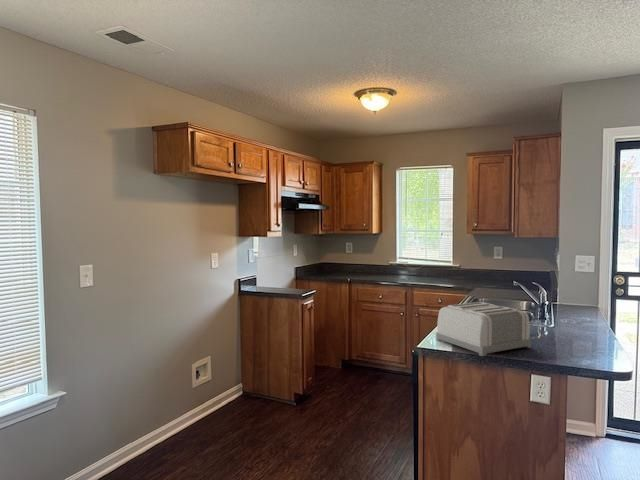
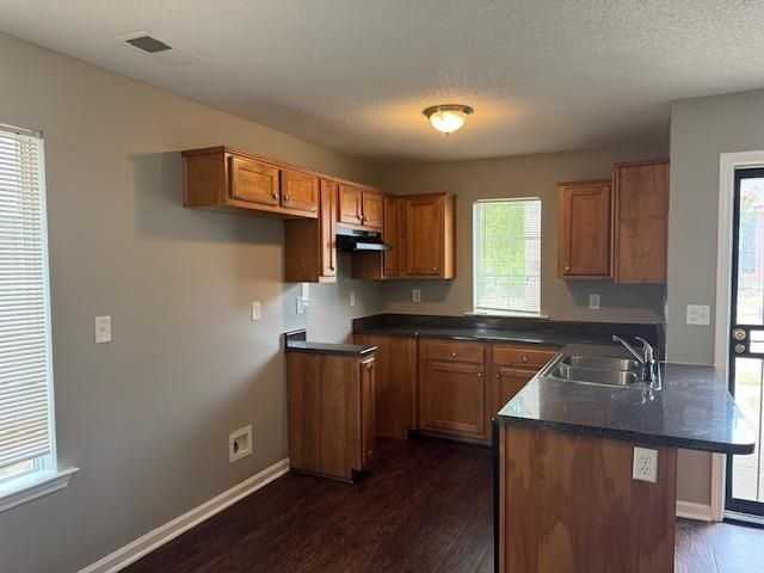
- toaster (484, 325)
